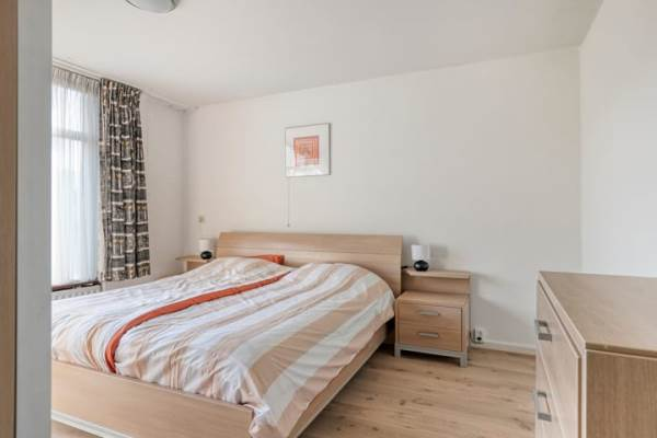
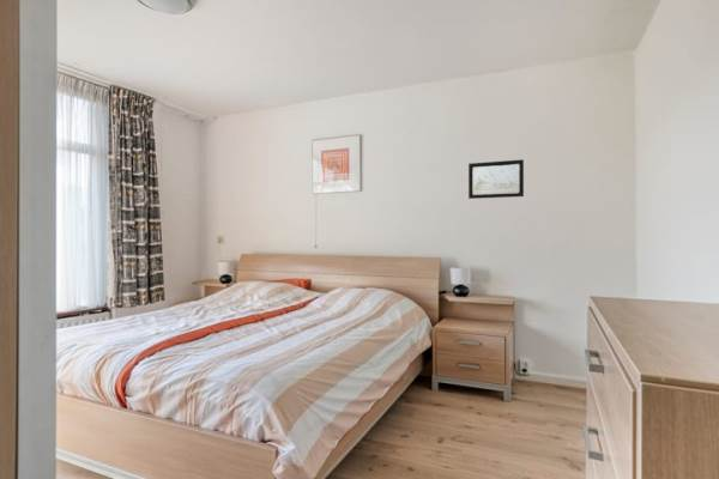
+ wall art (495, 180)
